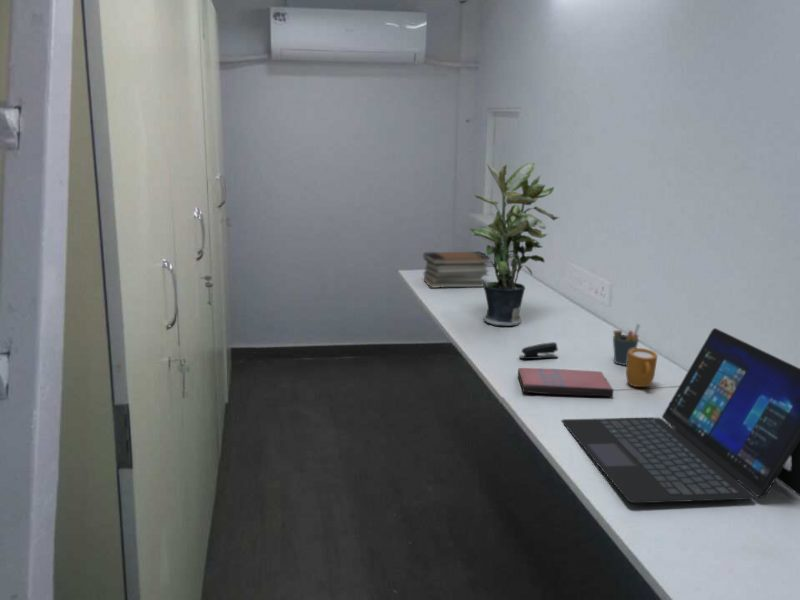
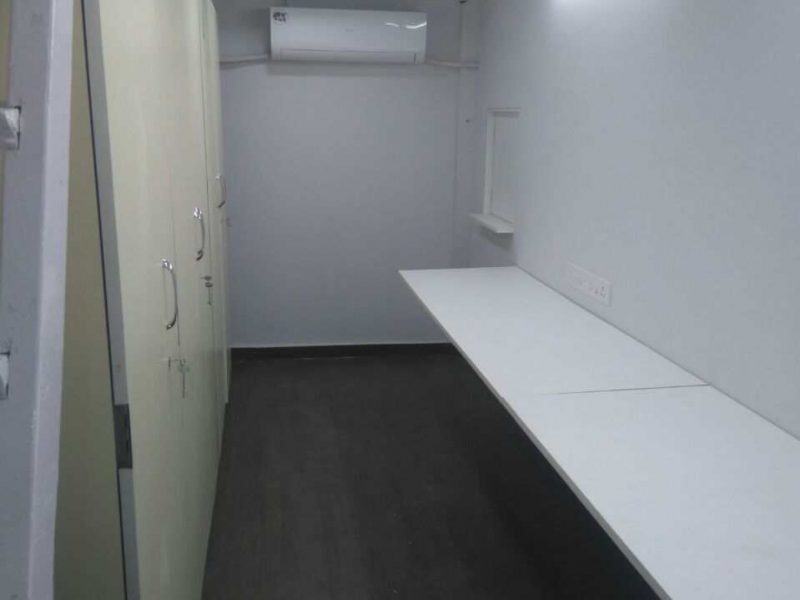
- mug (642, 370)
- laptop (679, 404)
- potted plant (513, 244)
- paperback book (562, 380)
- pen holder (625, 343)
- book stack (456, 269)
- stapler (539, 350)
